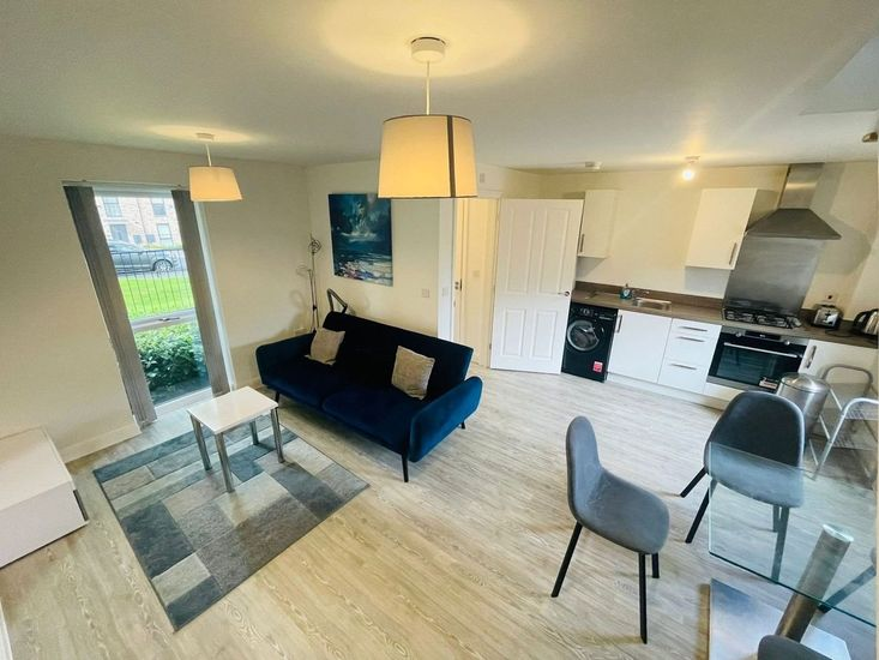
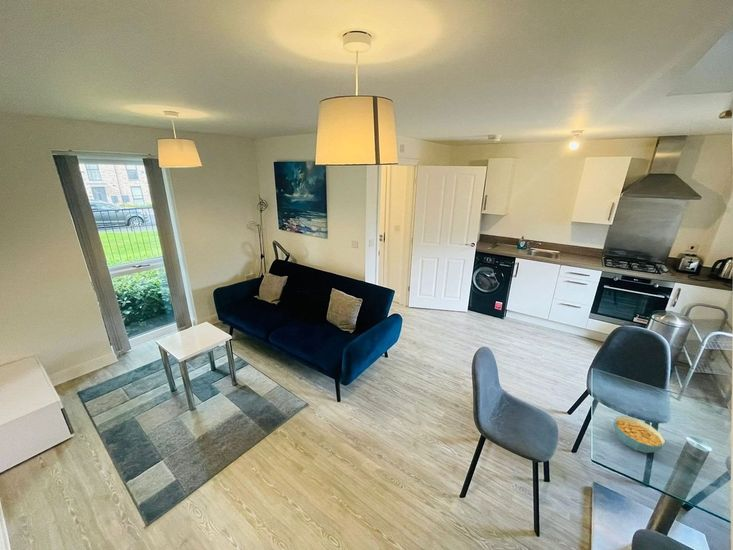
+ cereal bowl (636, 437)
